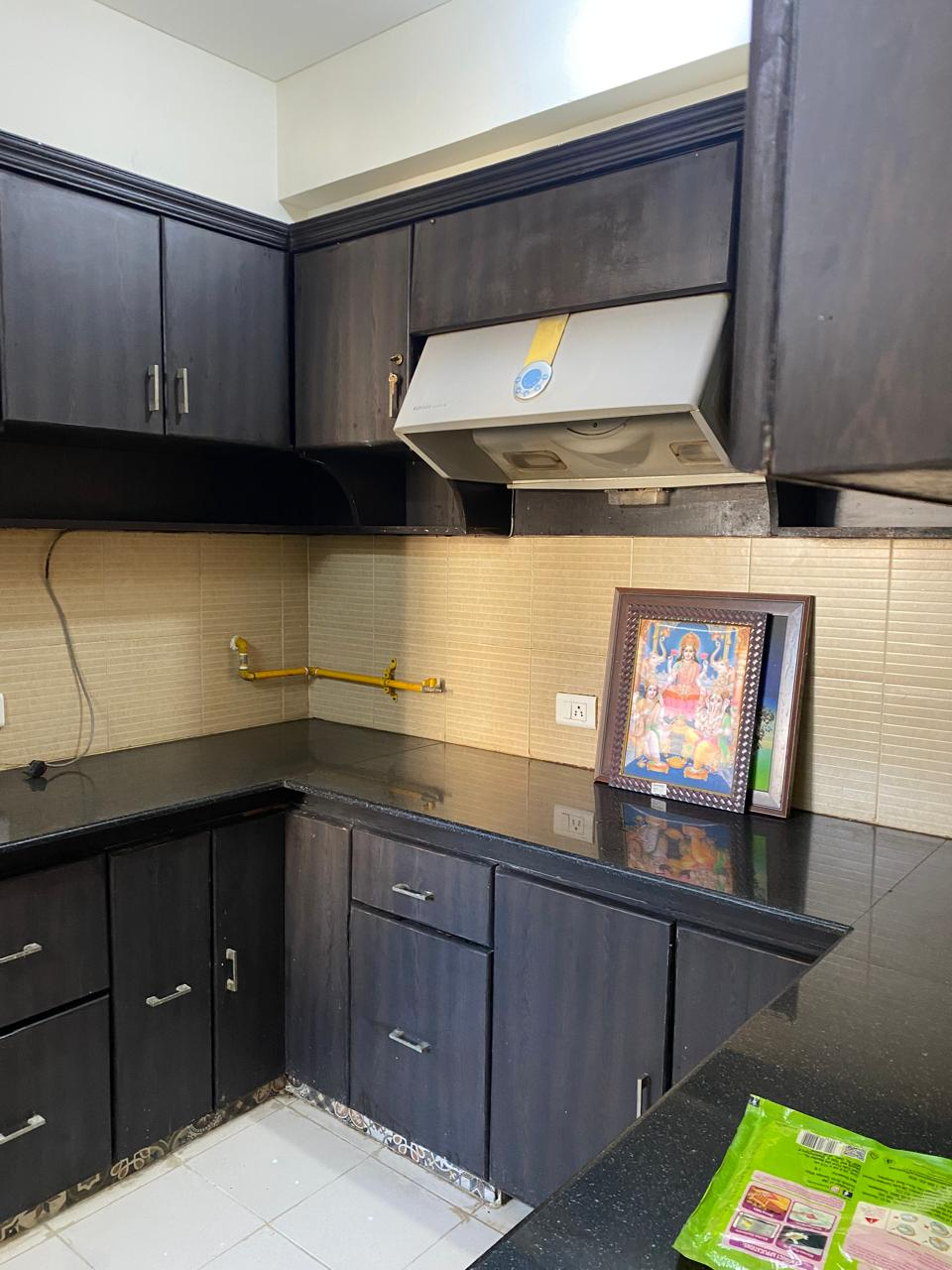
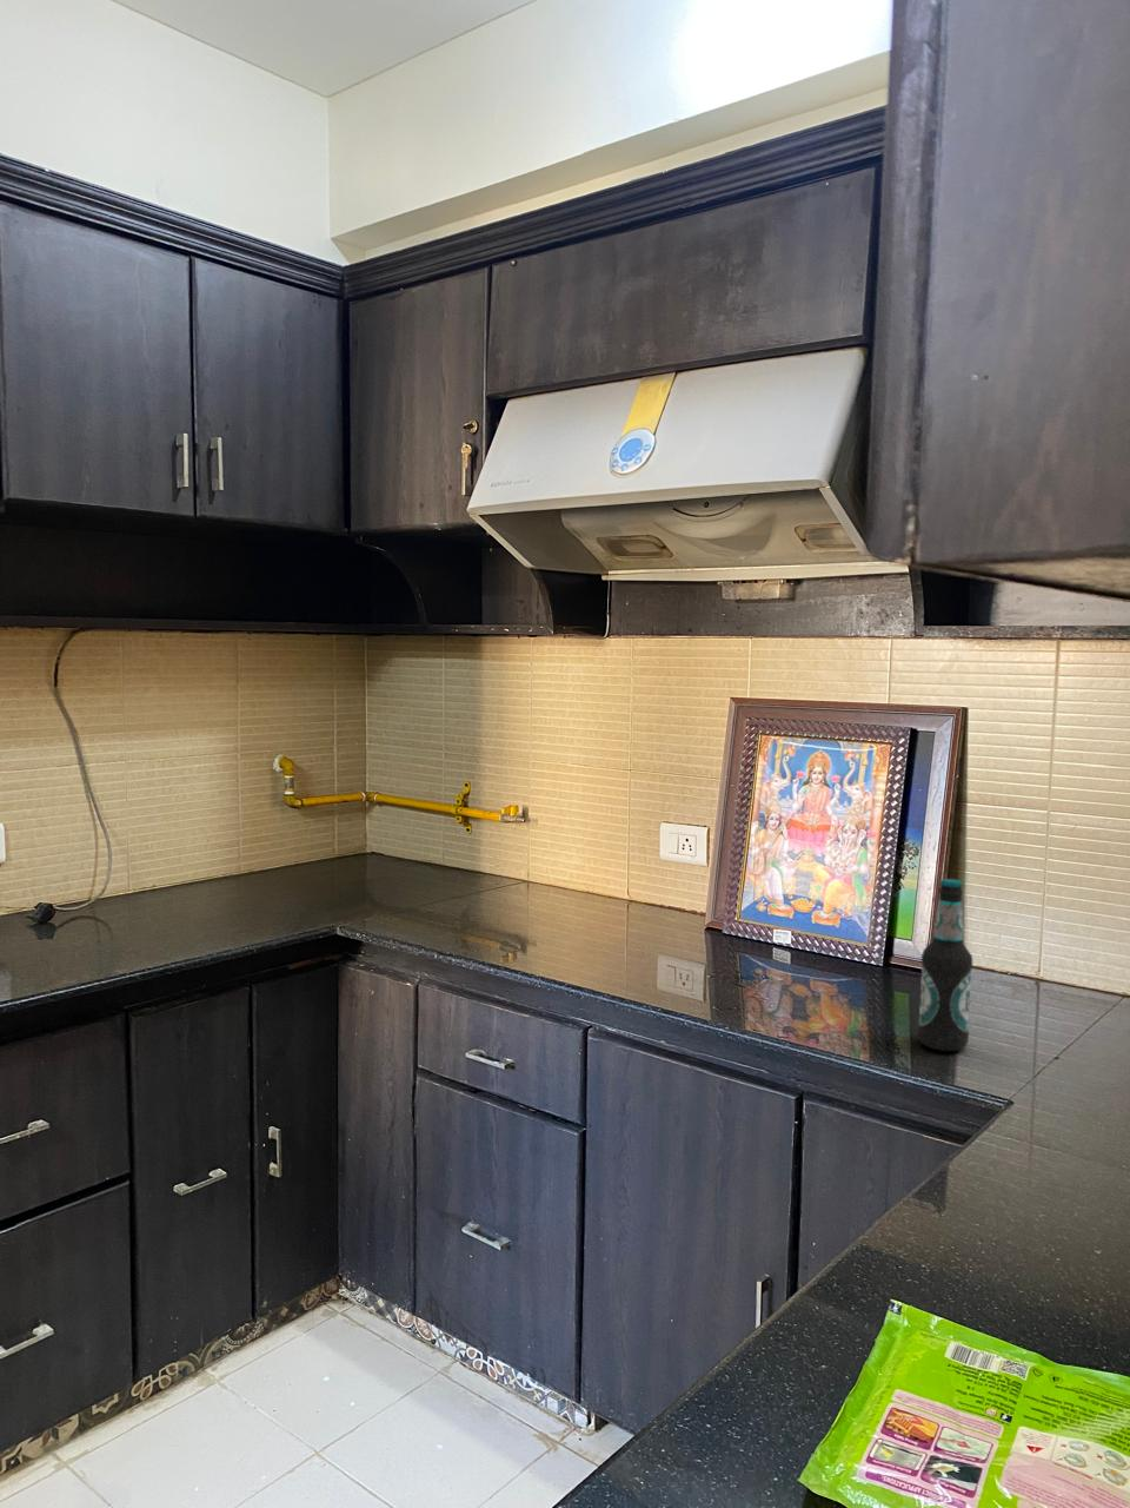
+ bottle (946, 963)
